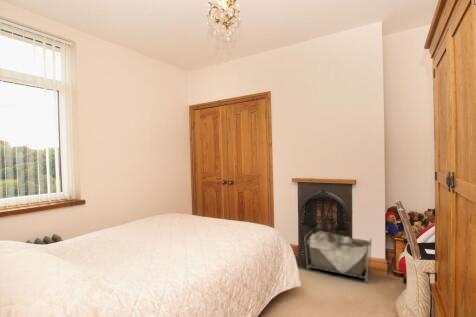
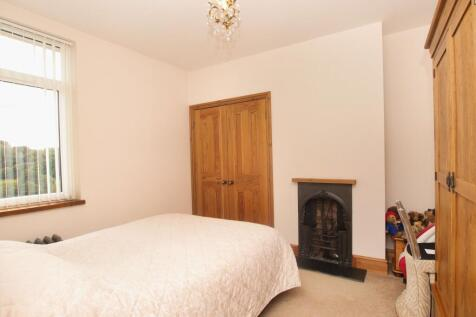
- laundry basket (337, 252)
